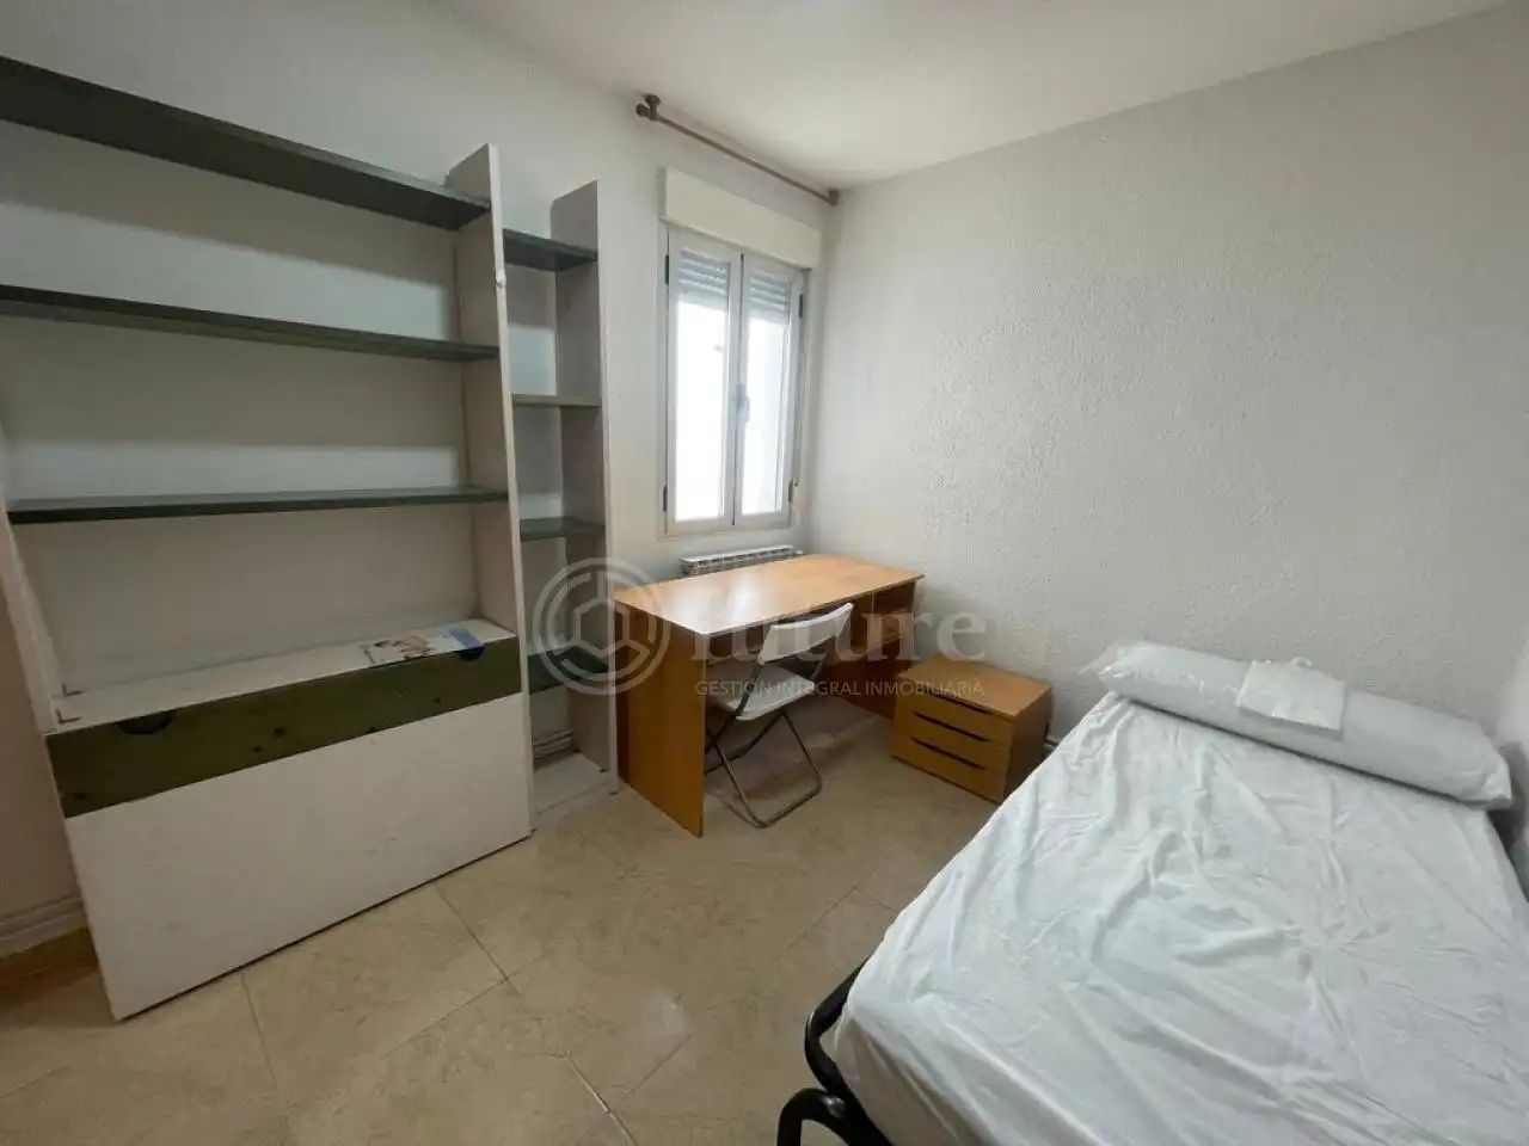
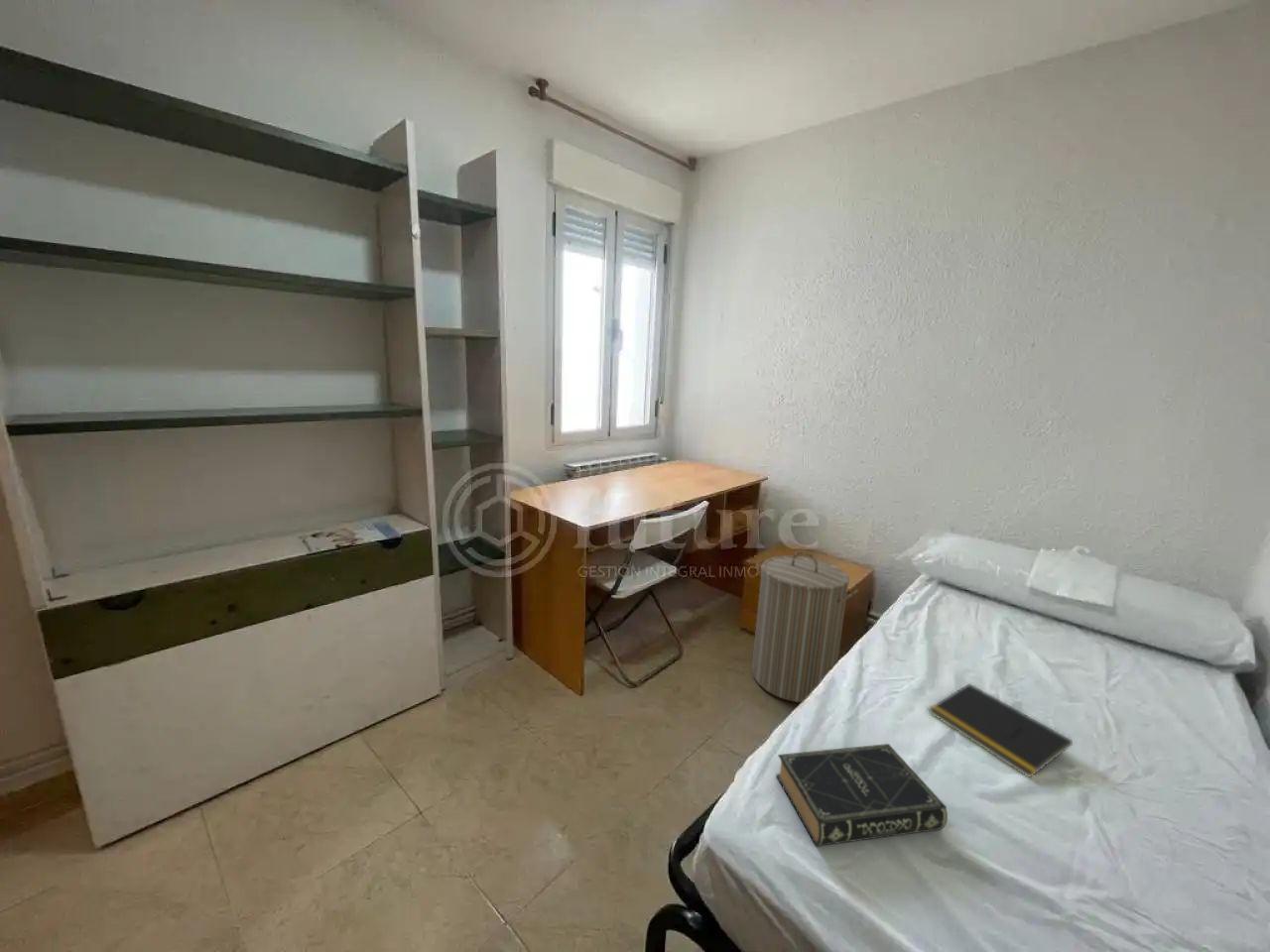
+ notepad (995, 726)
+ book (856, 791)
+ laundry hamper (799, 617)
